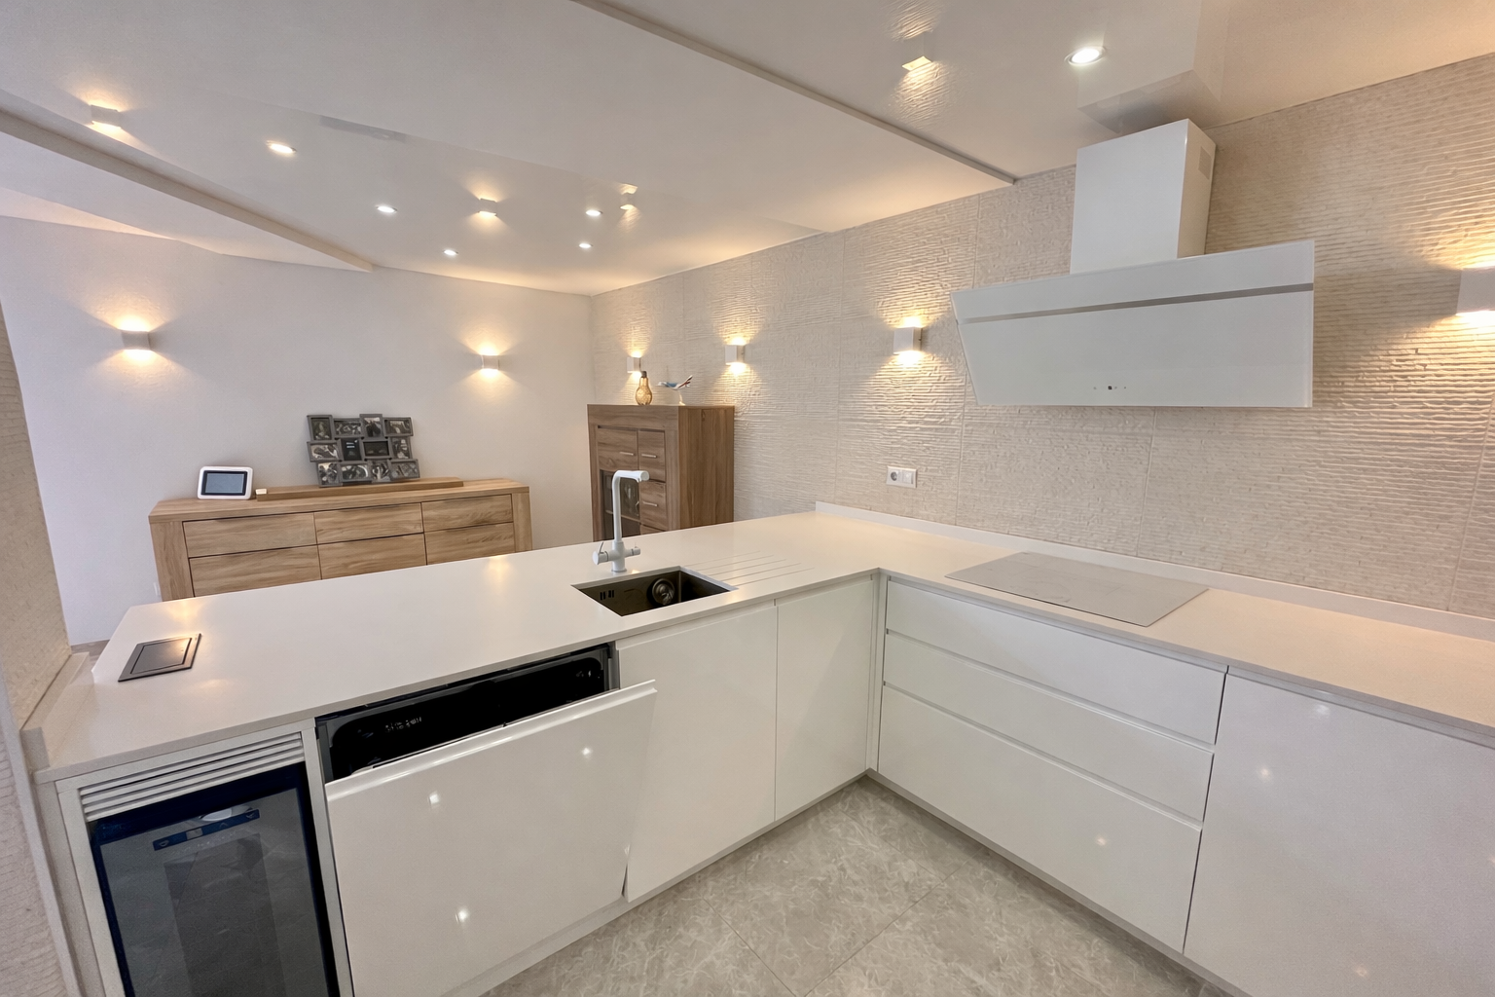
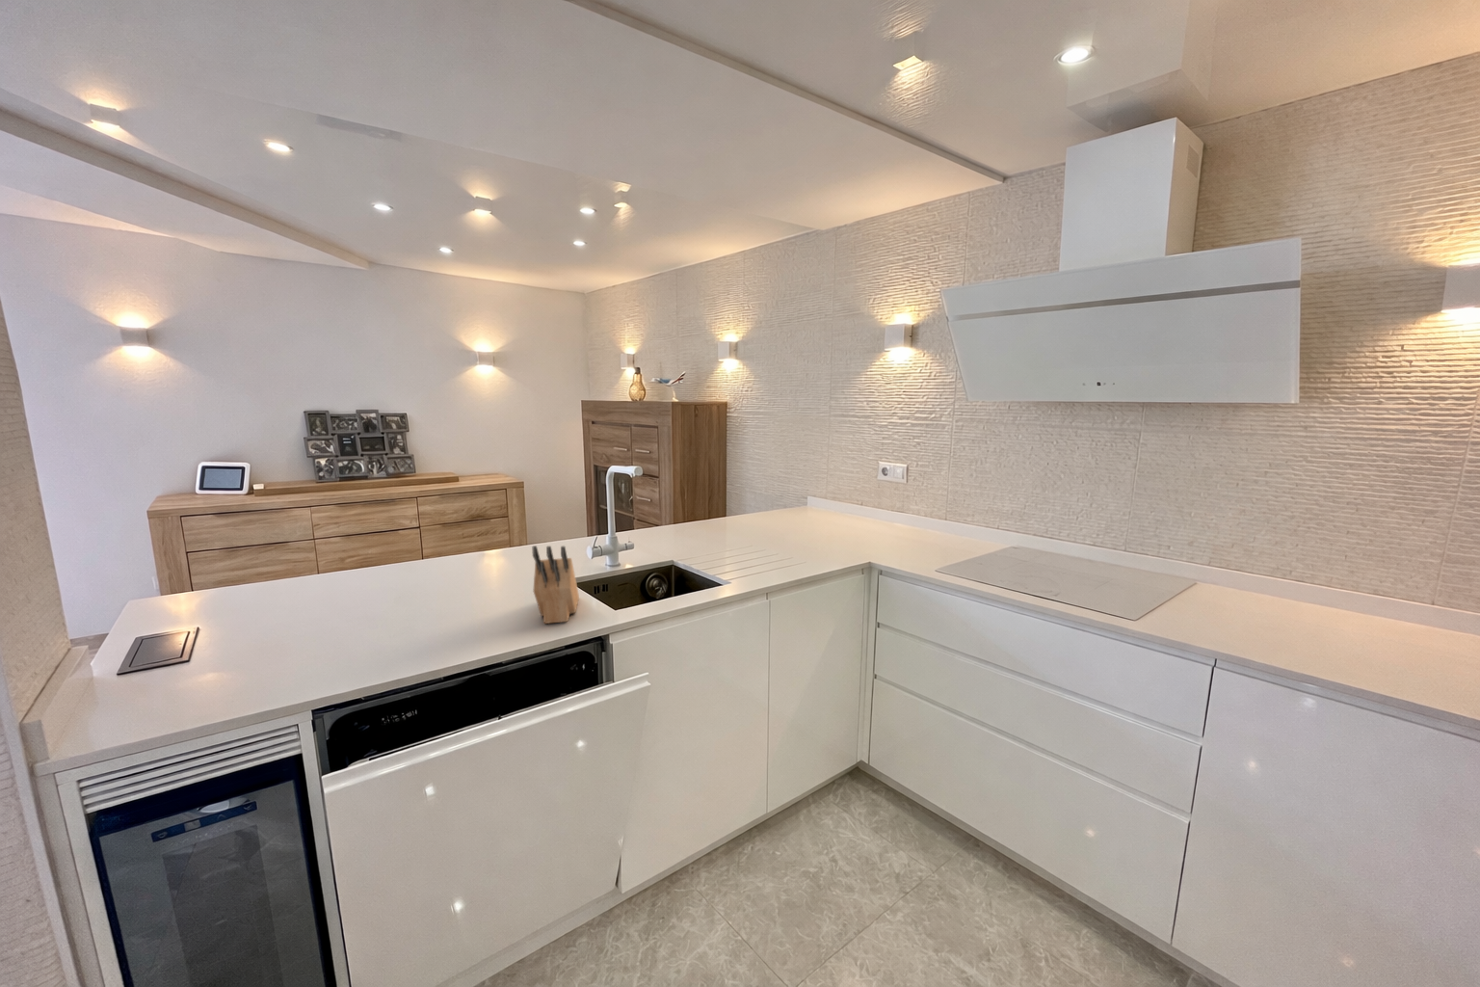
+ knife block (556, 575)
